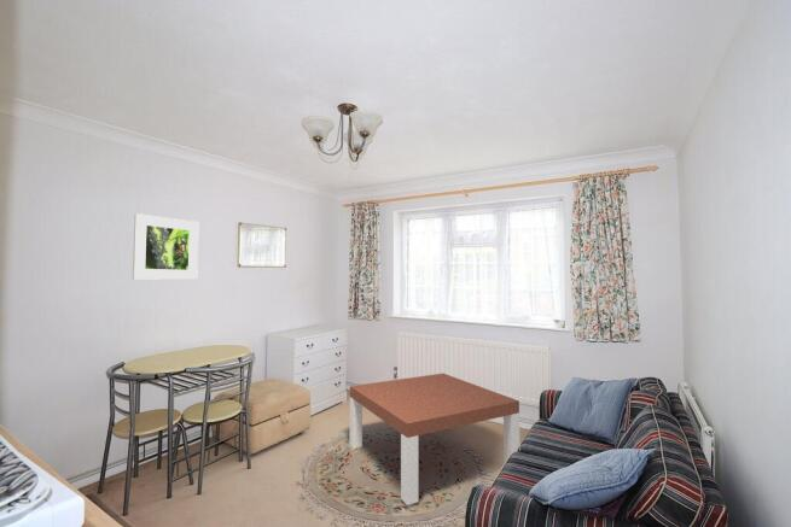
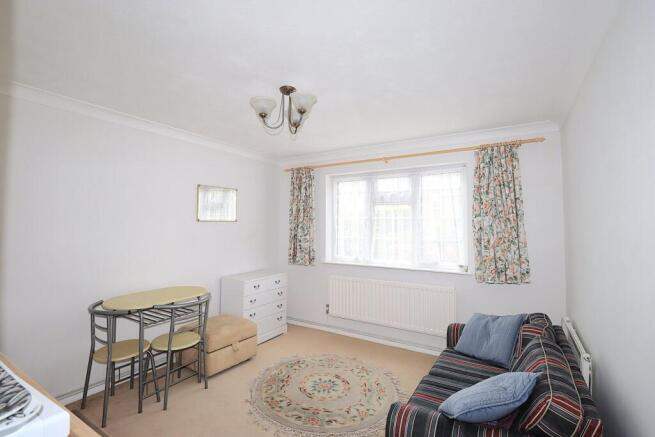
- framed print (168, 248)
- coffee table (429, 424)
